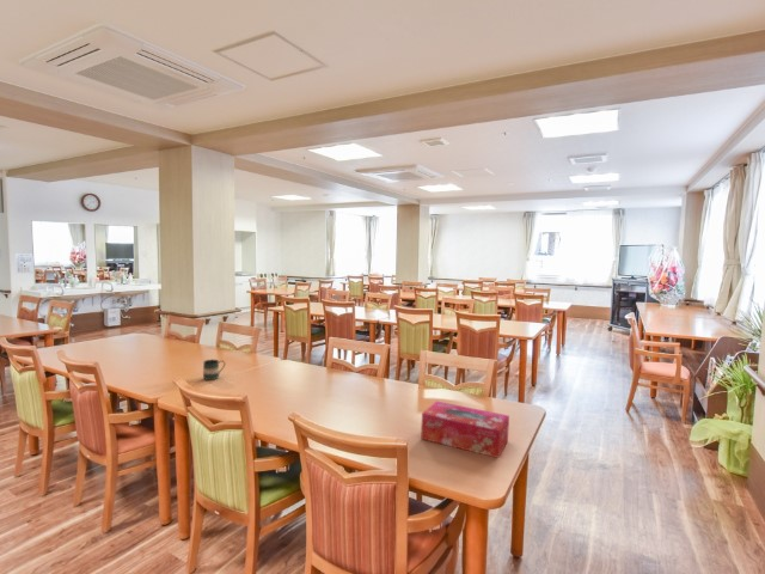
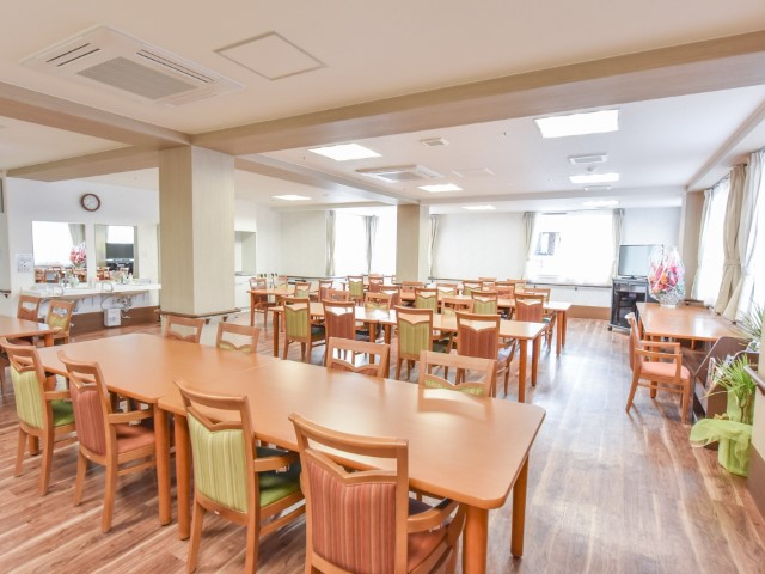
- tissue box (465, 427)
- mug (214, 368)
